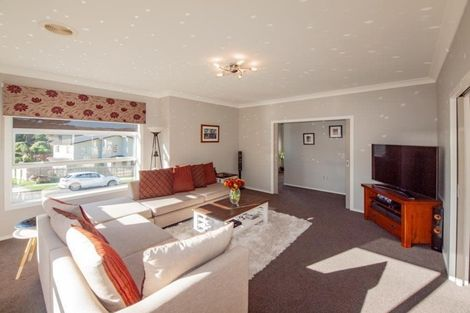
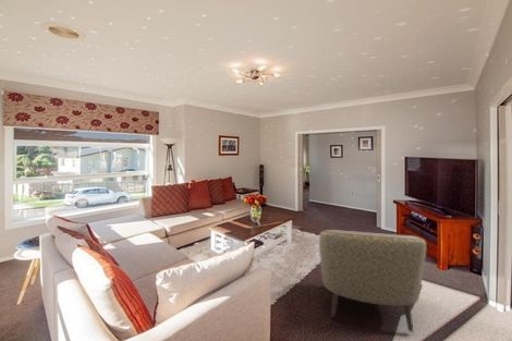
+ armchair (367, 268)
